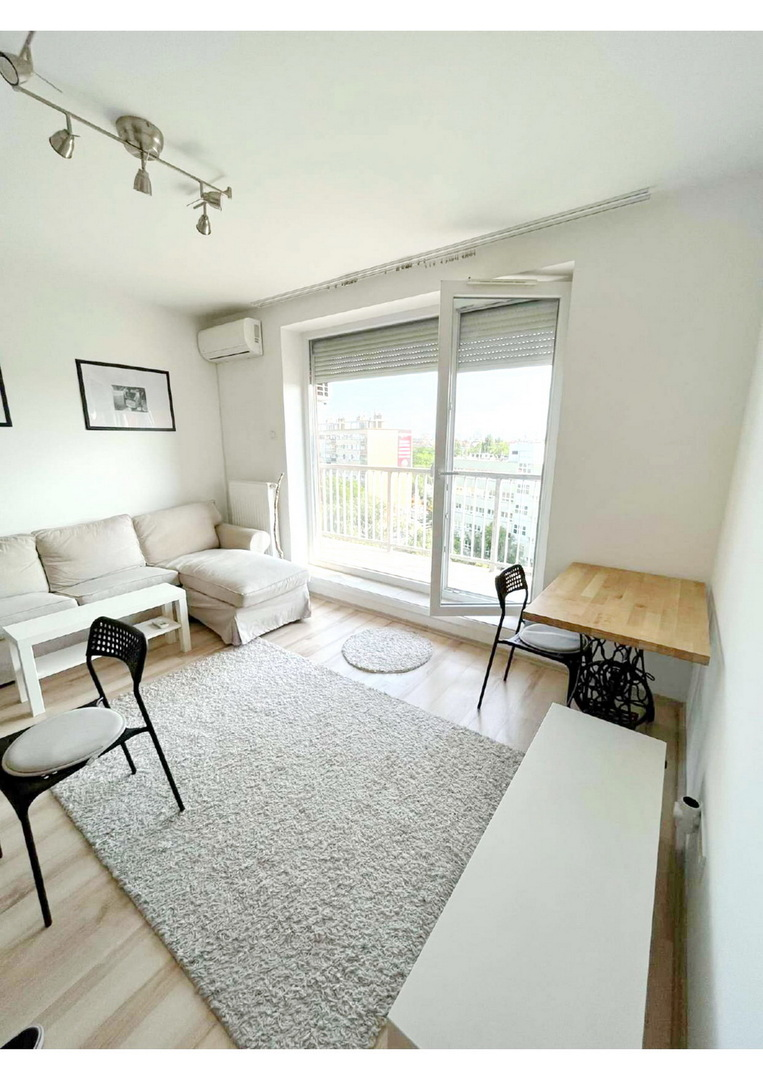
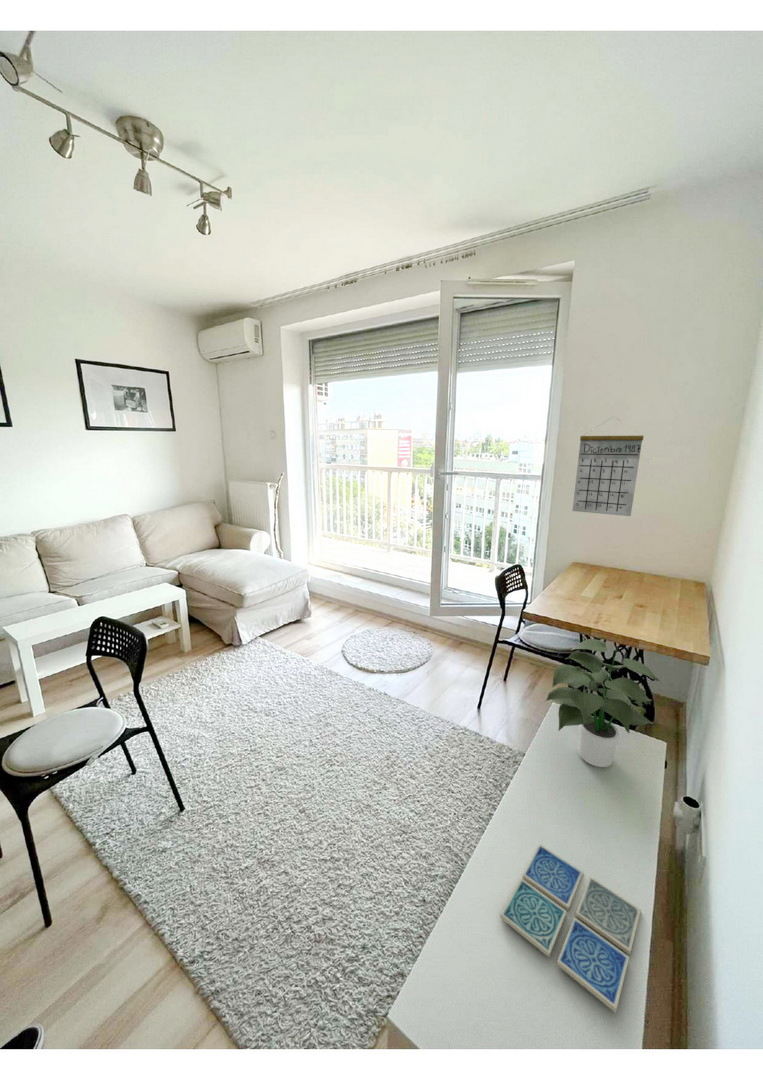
+ calendar (606, 466)
+ potted plant (599, 706)
+ drink coaster (566, 913)
